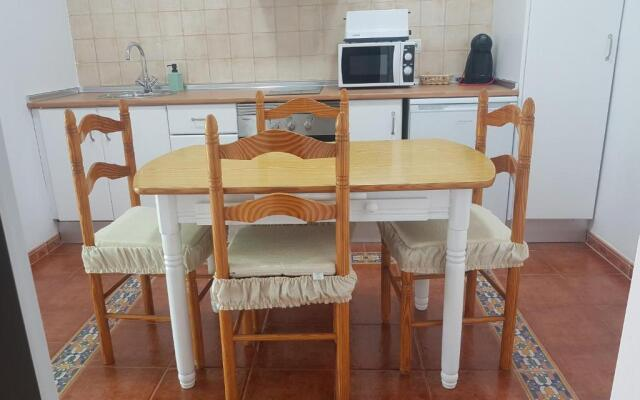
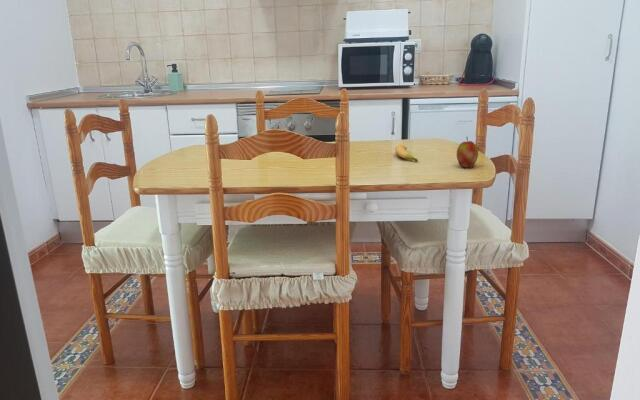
+ apple (467, 152)
+ banana (405, 151)
